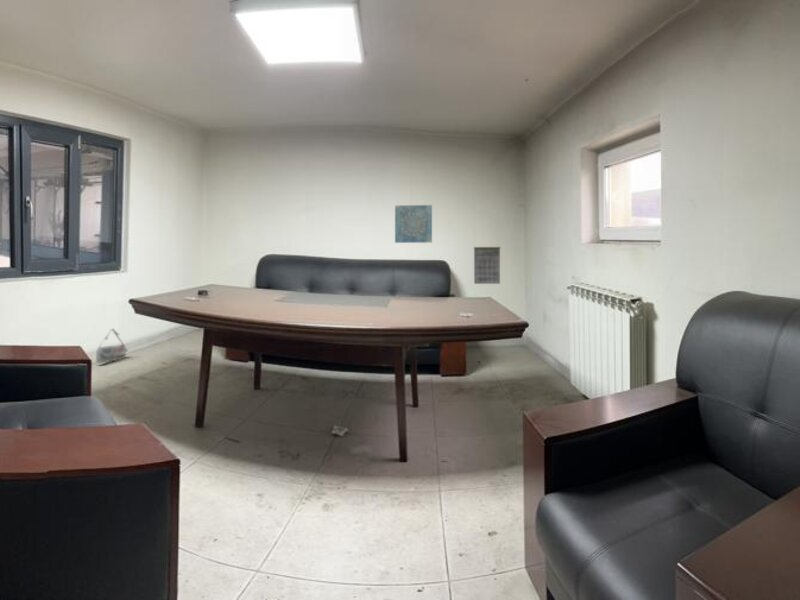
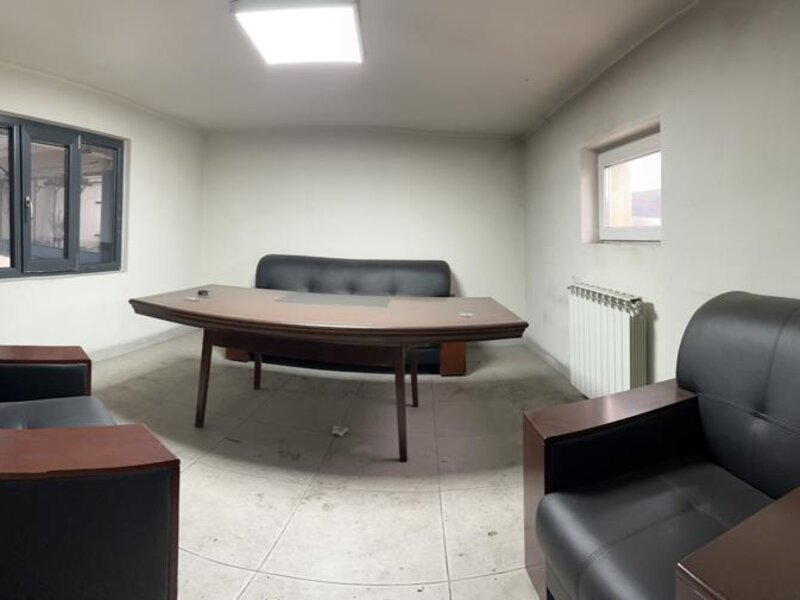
- wall art (413, 224)
- bag (111, 346)
- calendar (487, 261)
